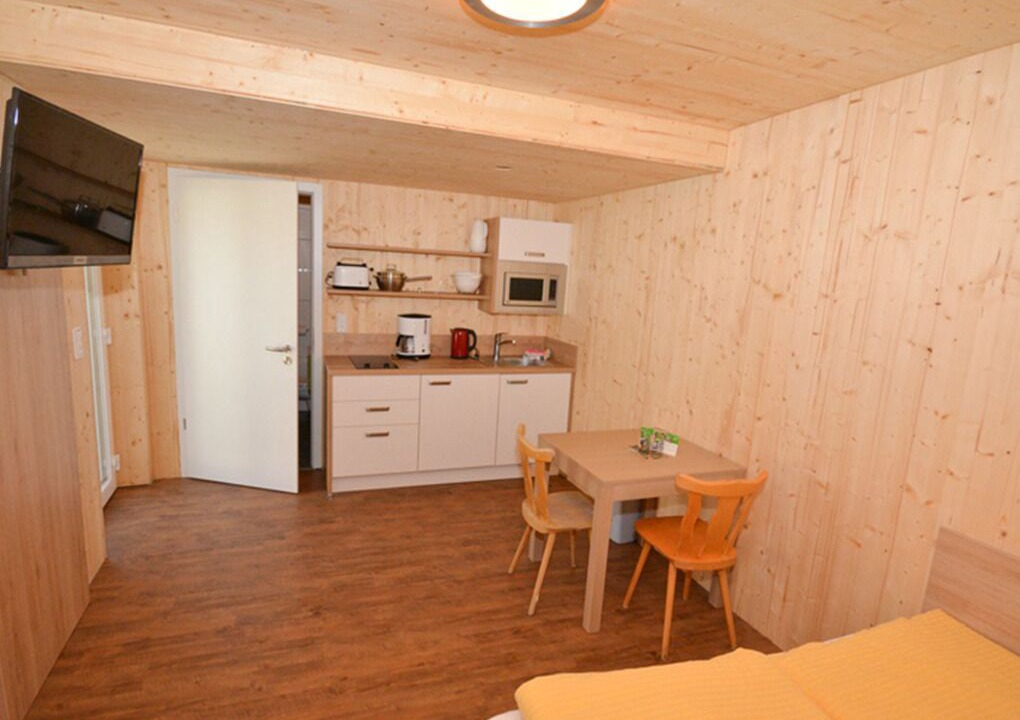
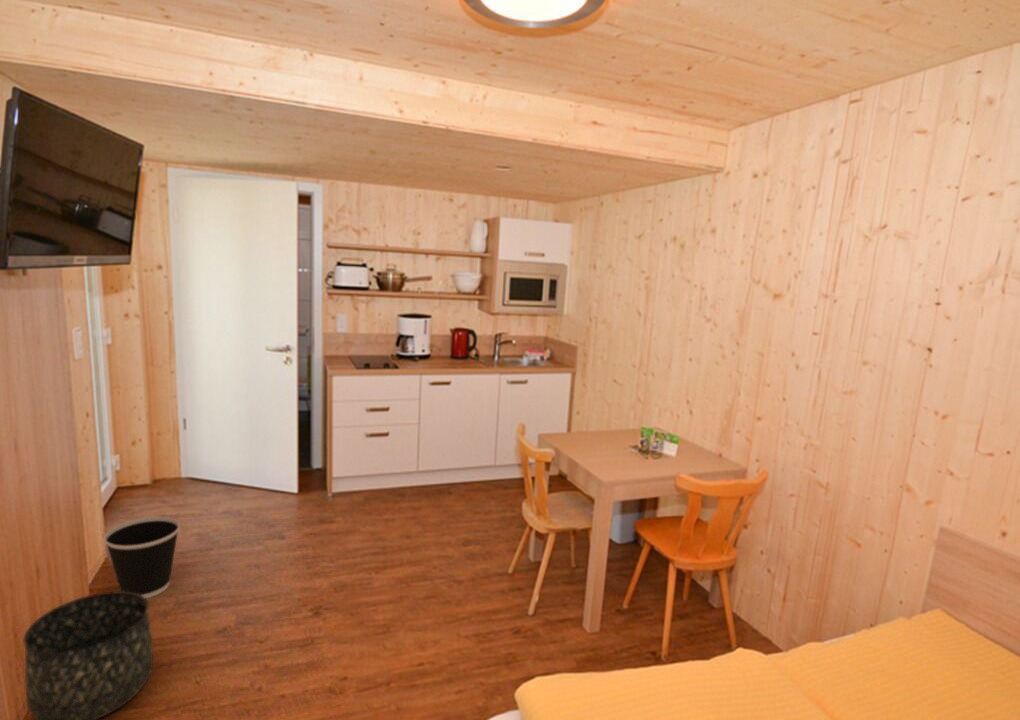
+ wastebasket (144, 559)
+ basket (92, 657)
